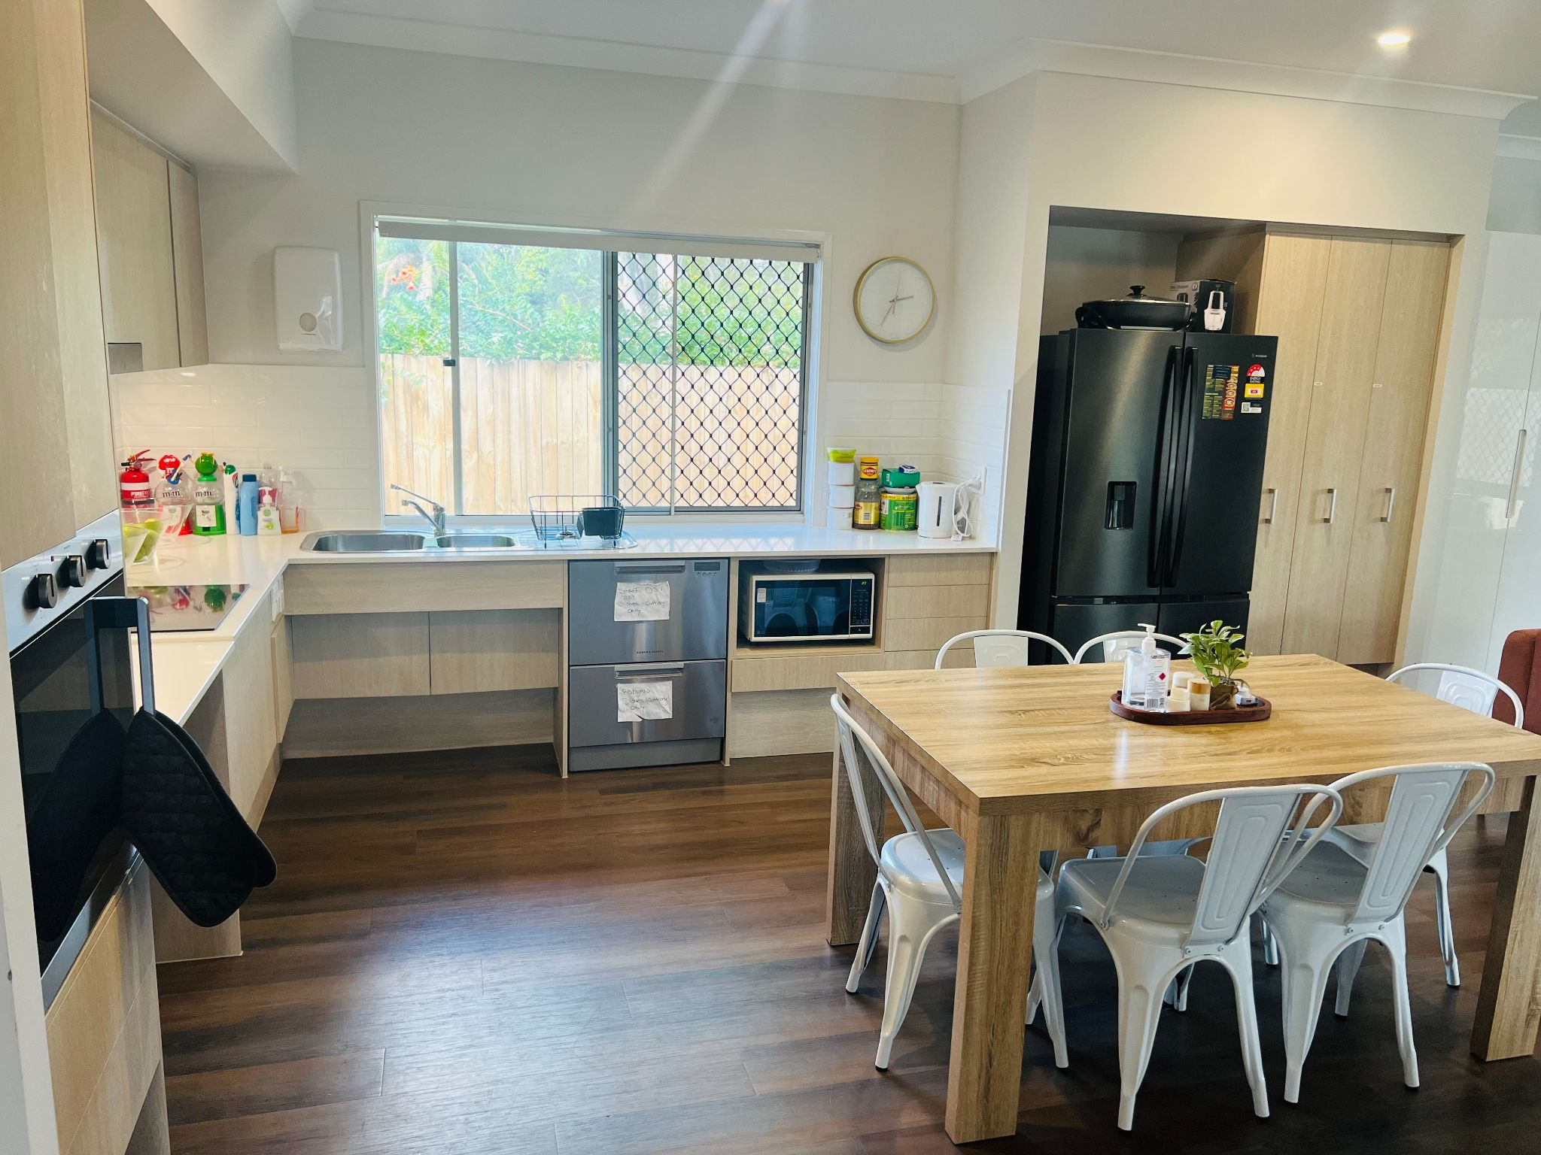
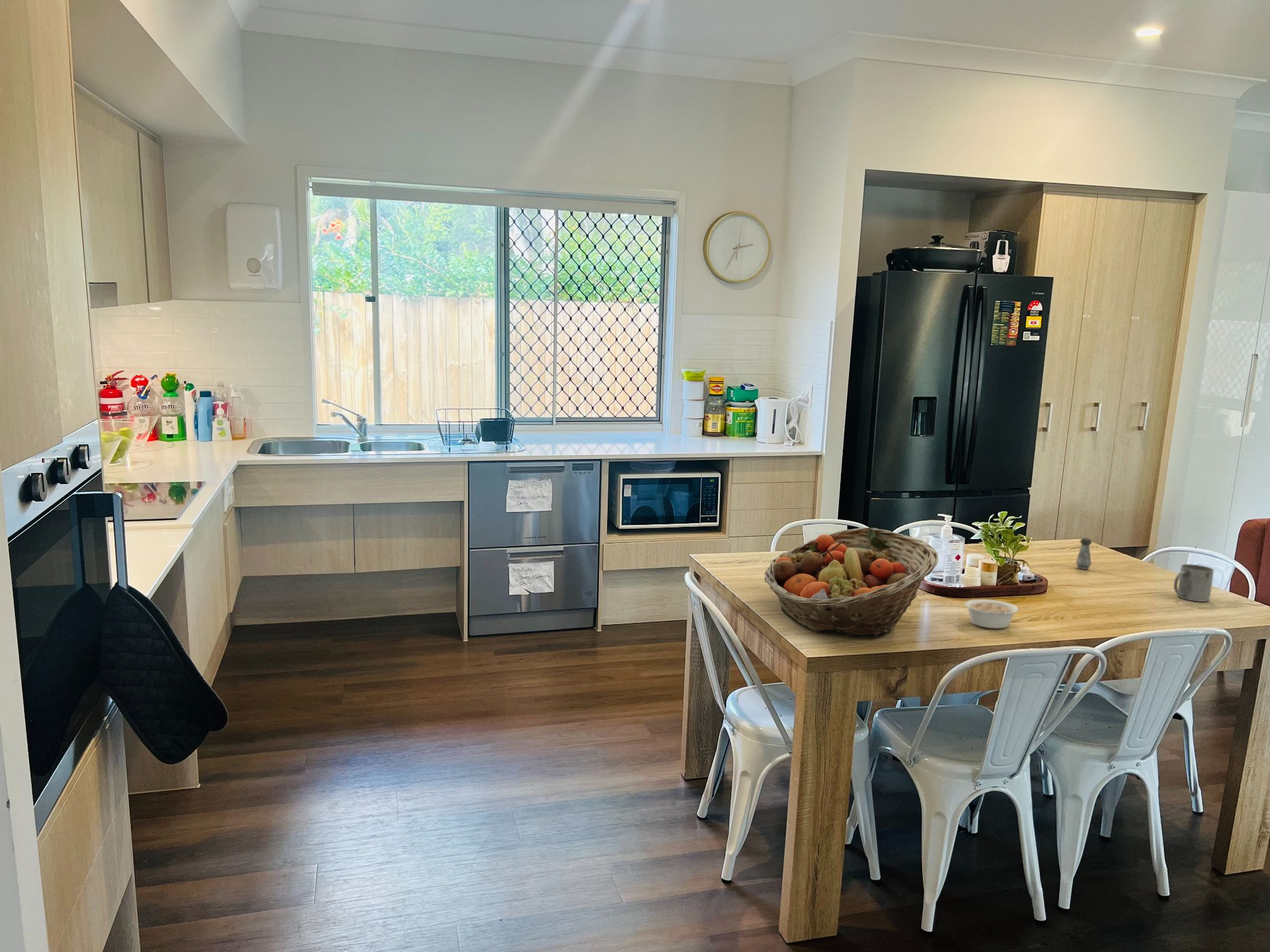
+ legume (992, 613)
+ mug (1191, 583)
+ salt shaker (1085, 553)
+ fruit basket (848, 578)
